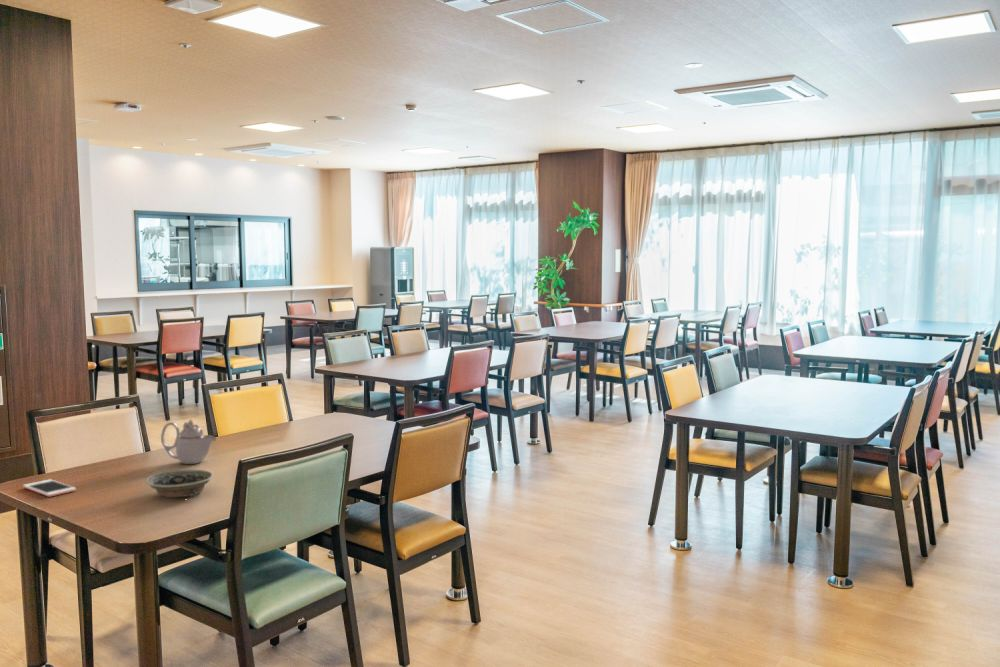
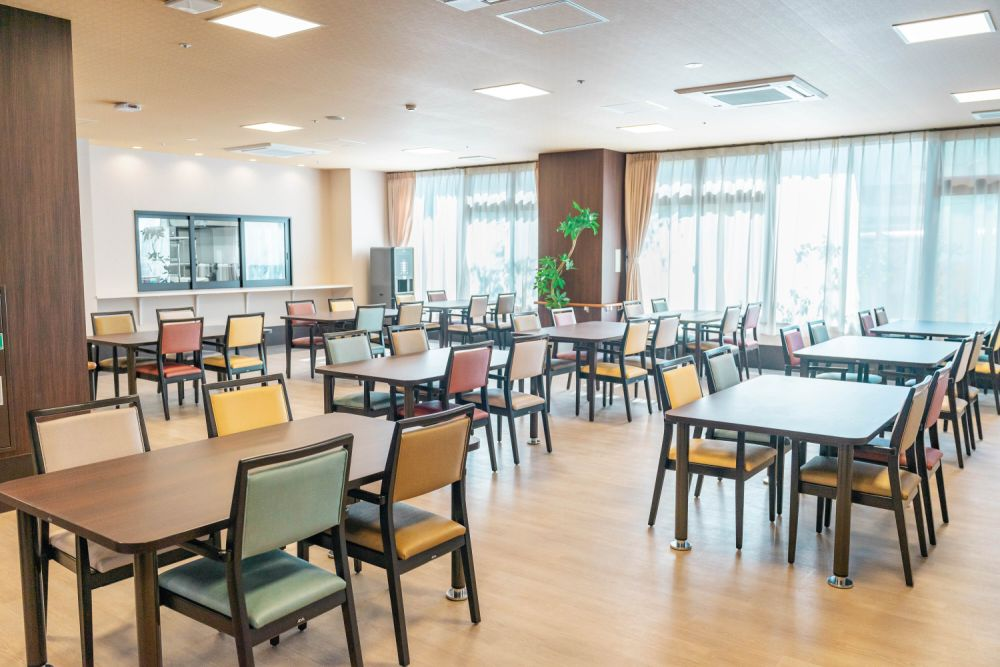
- teapot (188, 441)
- bowl (180, 485)
- cell phone (49, 487)
